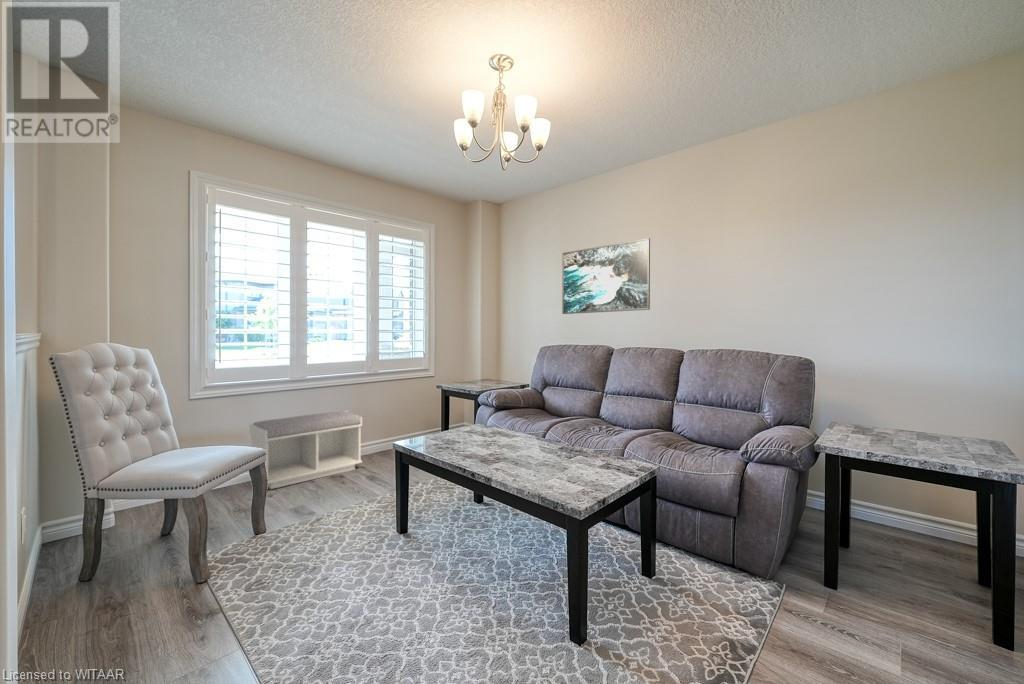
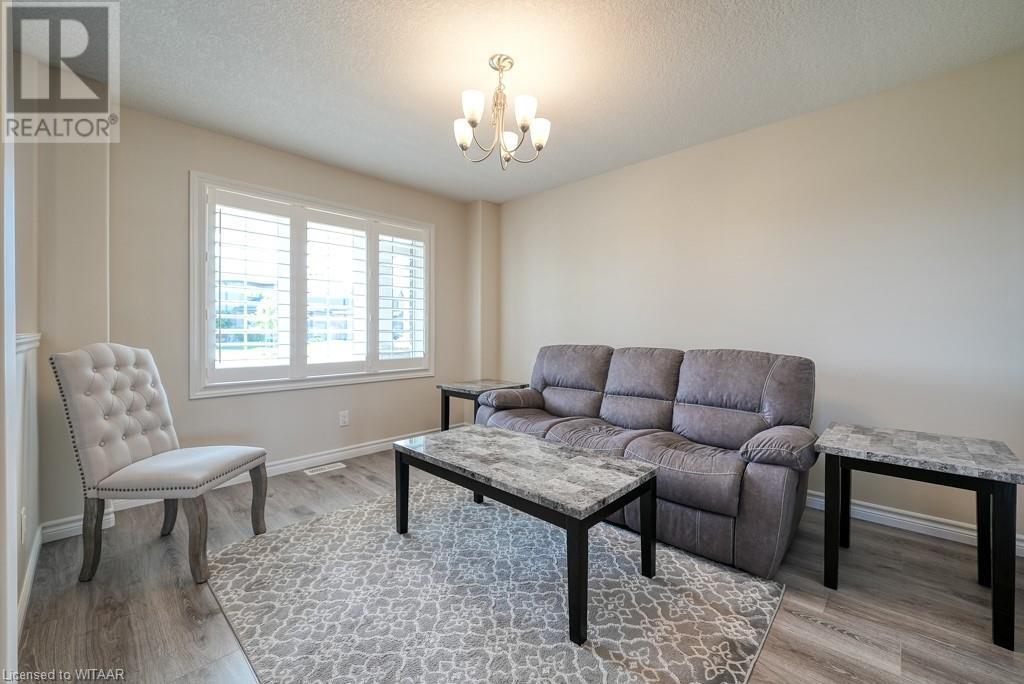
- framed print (602, 279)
- bench (308, 445)
